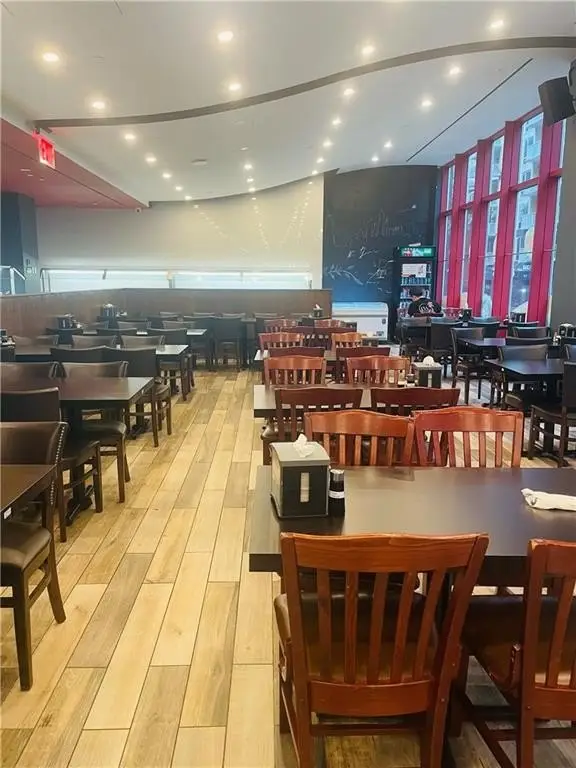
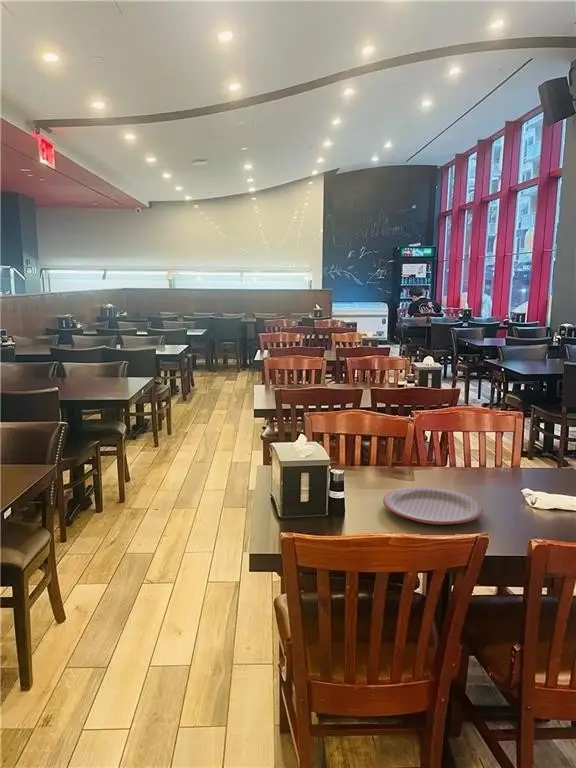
+ plate (431, 506)
